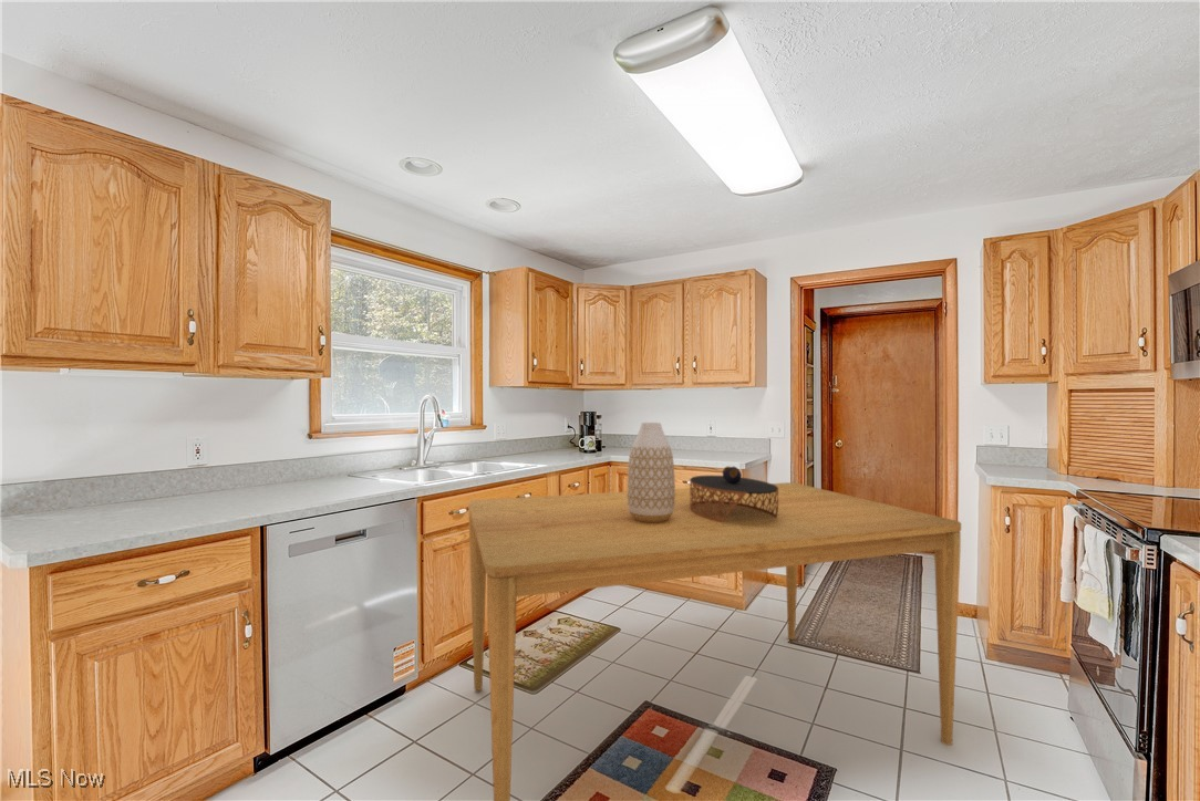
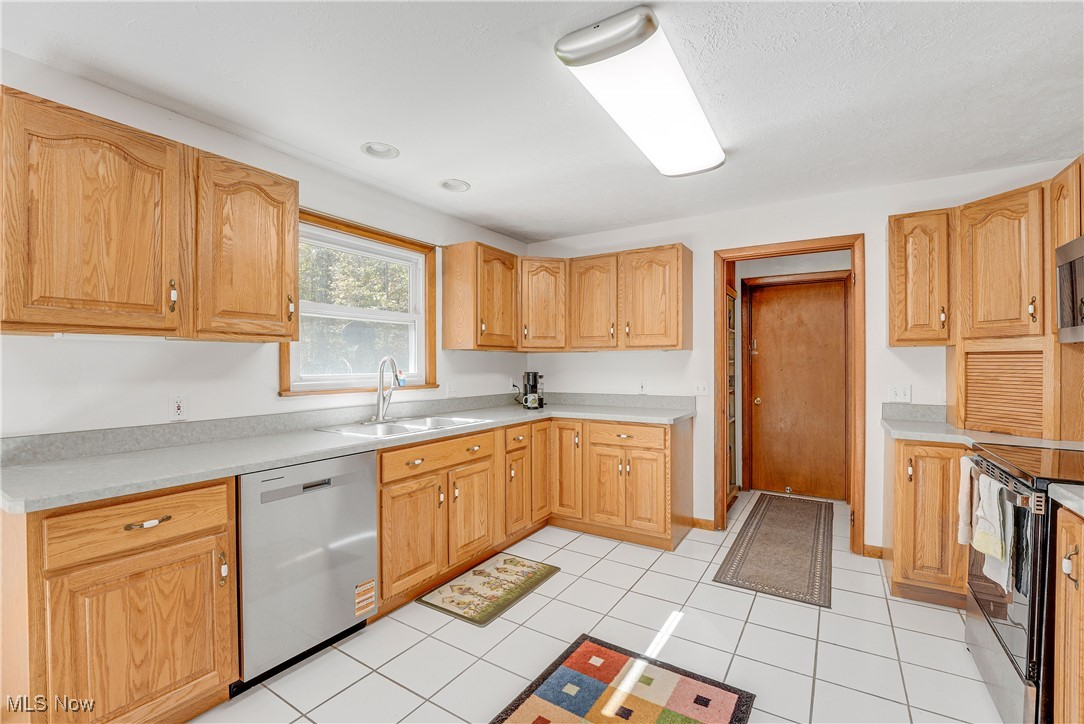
- dining table (684, 578)
- vase (651, 470)
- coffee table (732, 489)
